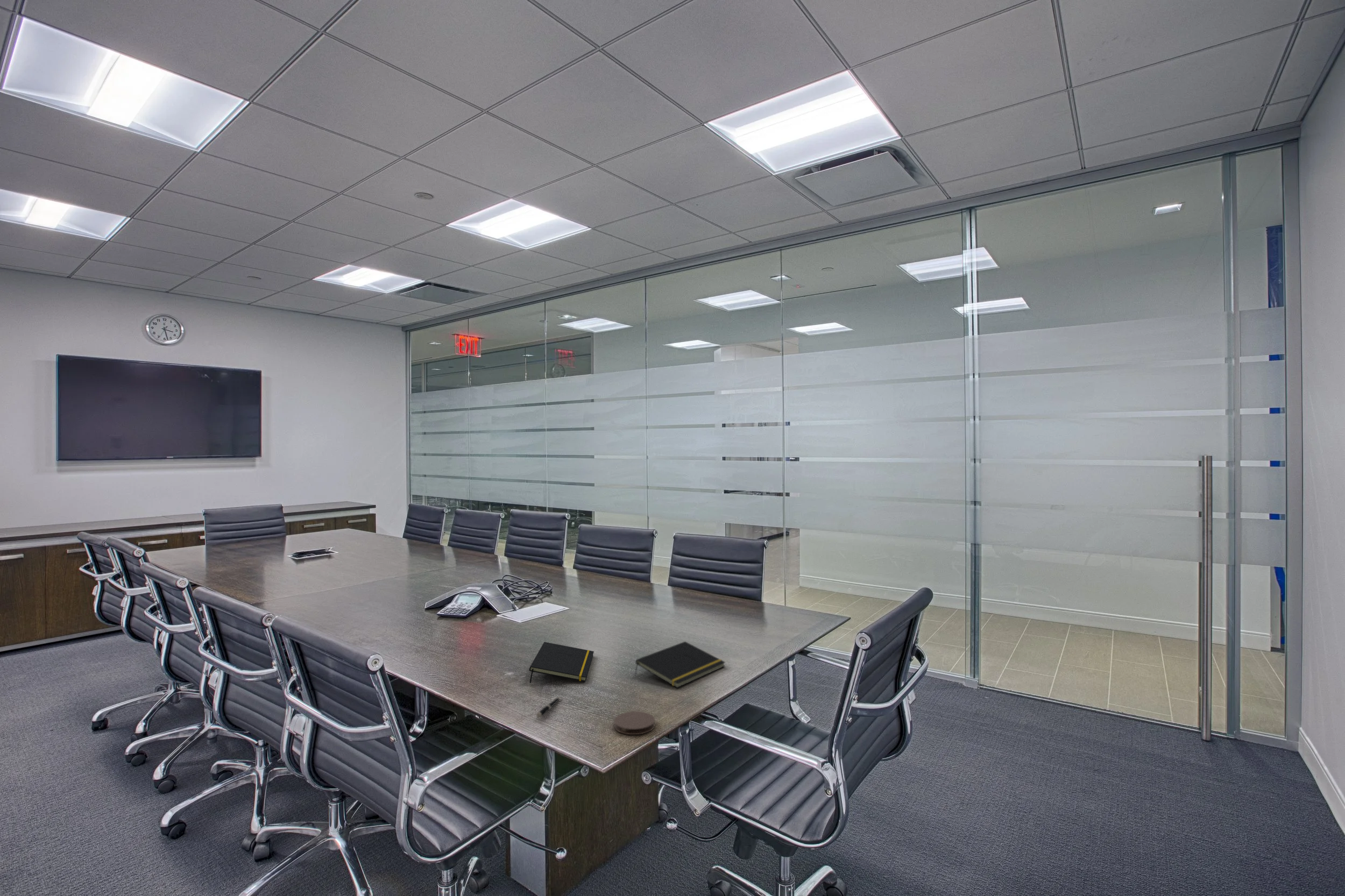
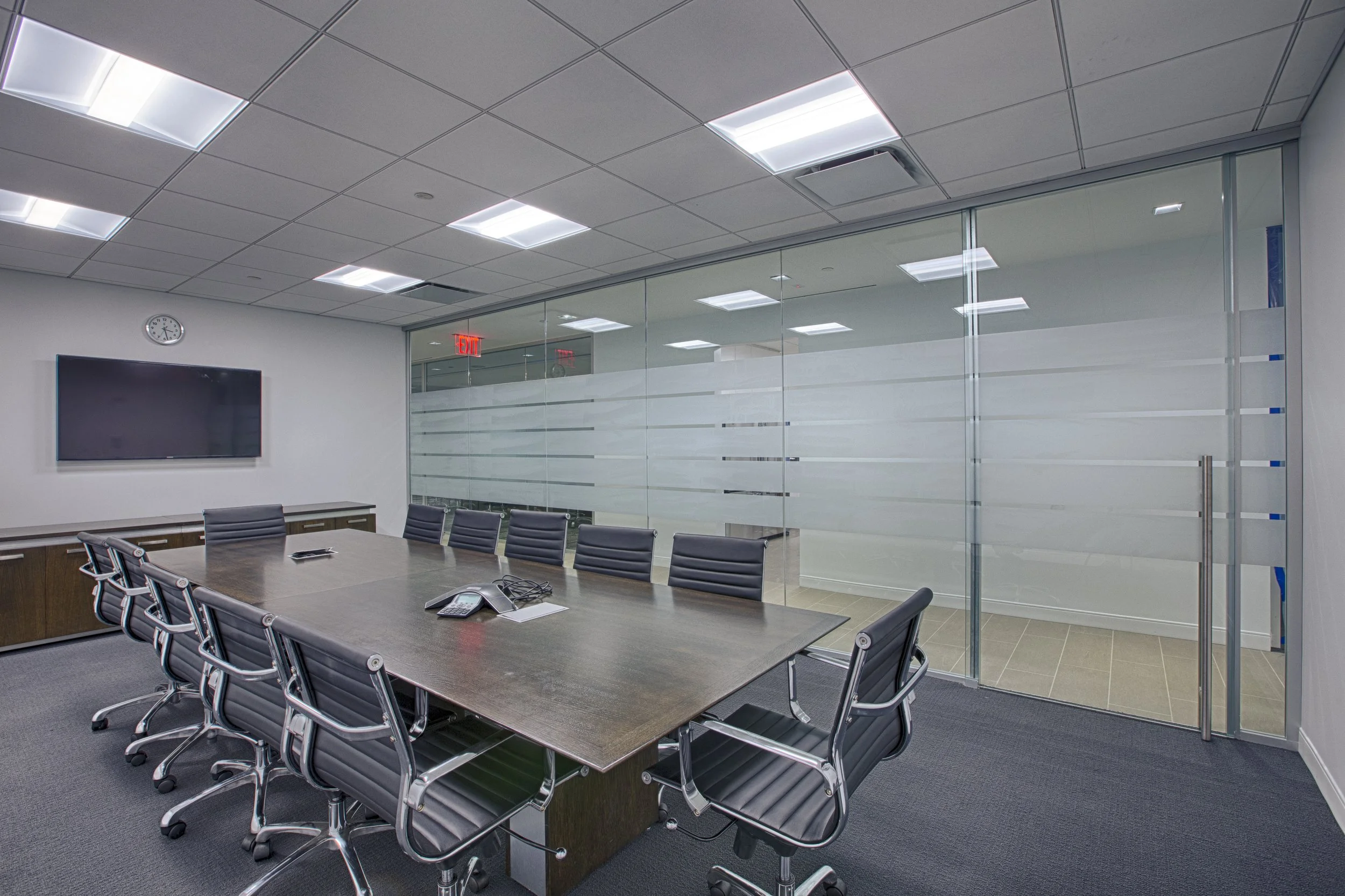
- notepad (563, 660)
- coaster (634, 722)
- notepad (681, 663)
- pen (550, 705)
